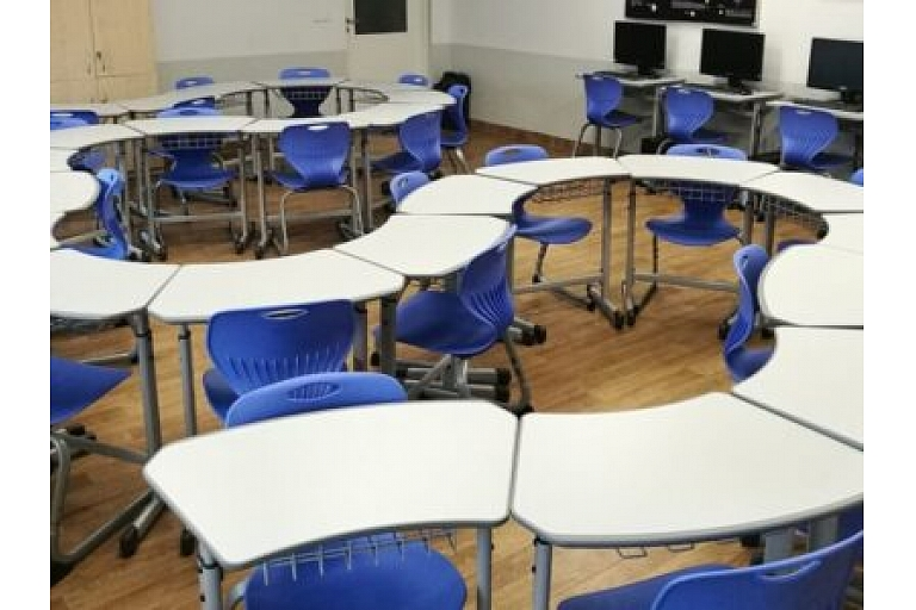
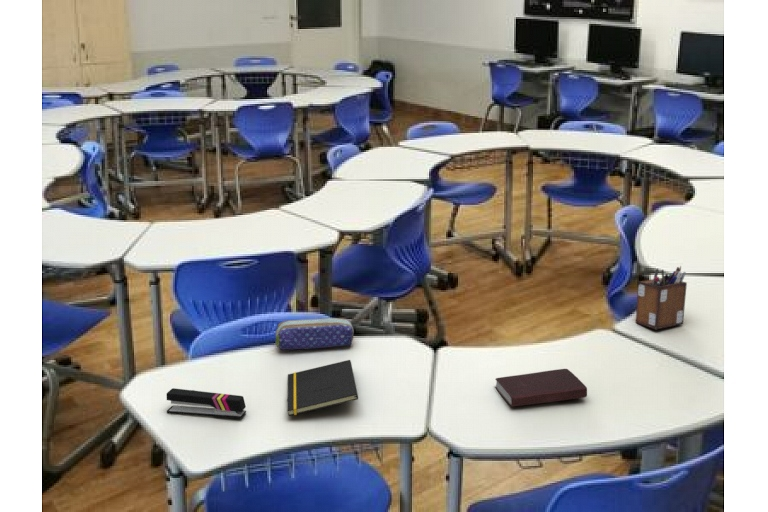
+ desk organizer (661, 294)
+ notepad (321, 386)
+ stapler (205, 403)
+ pencil case (314, 333)
+ book (539, 387)
